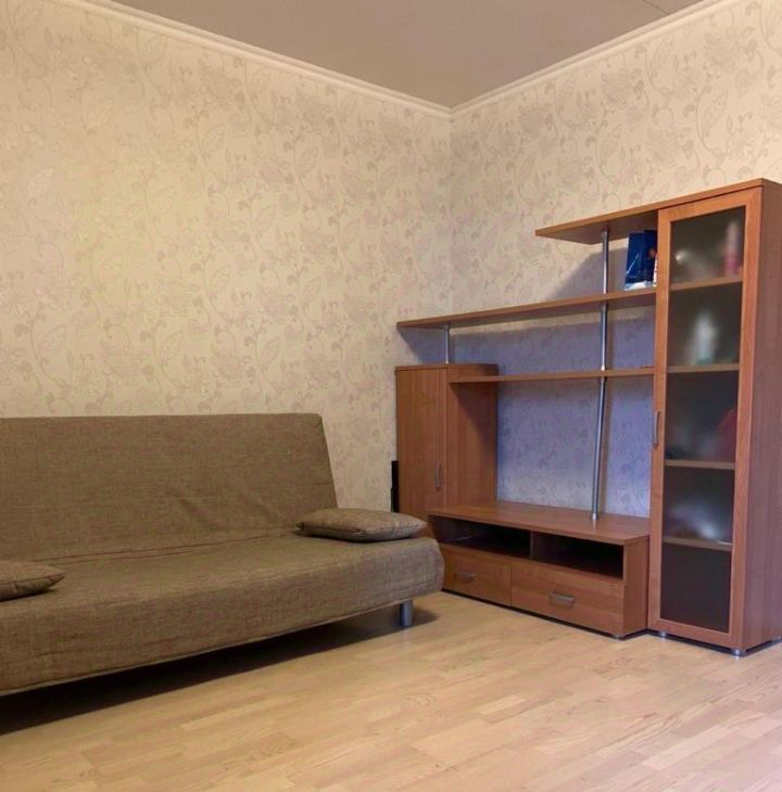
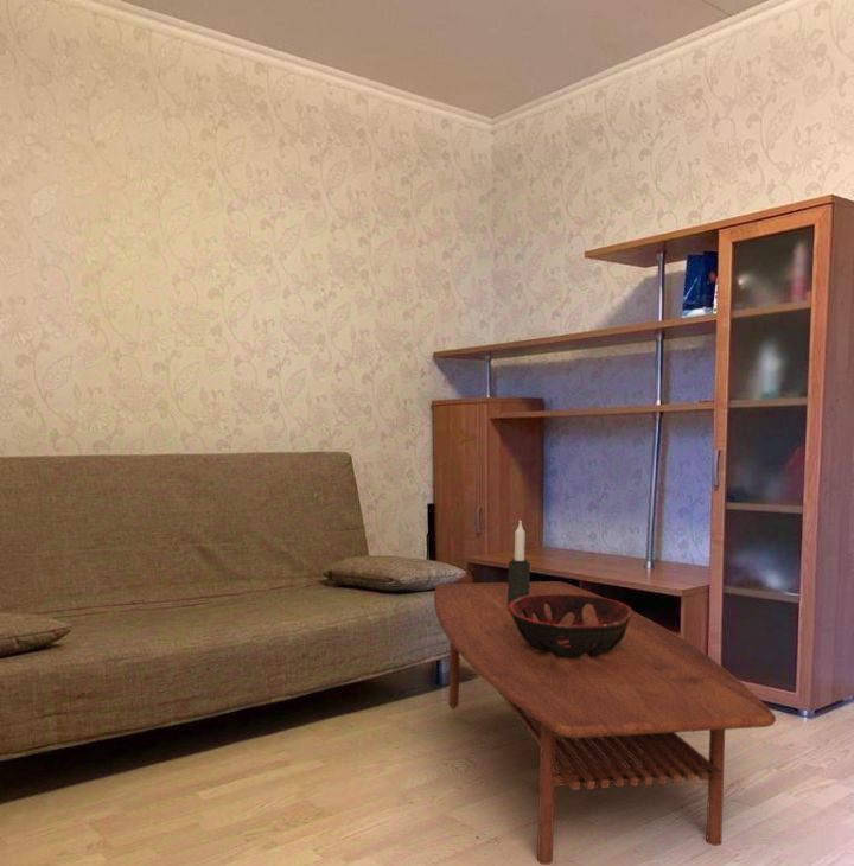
+ coffee table (560, 700)
+ candle (518, 561)
+ decorative bowl (568, 626)
